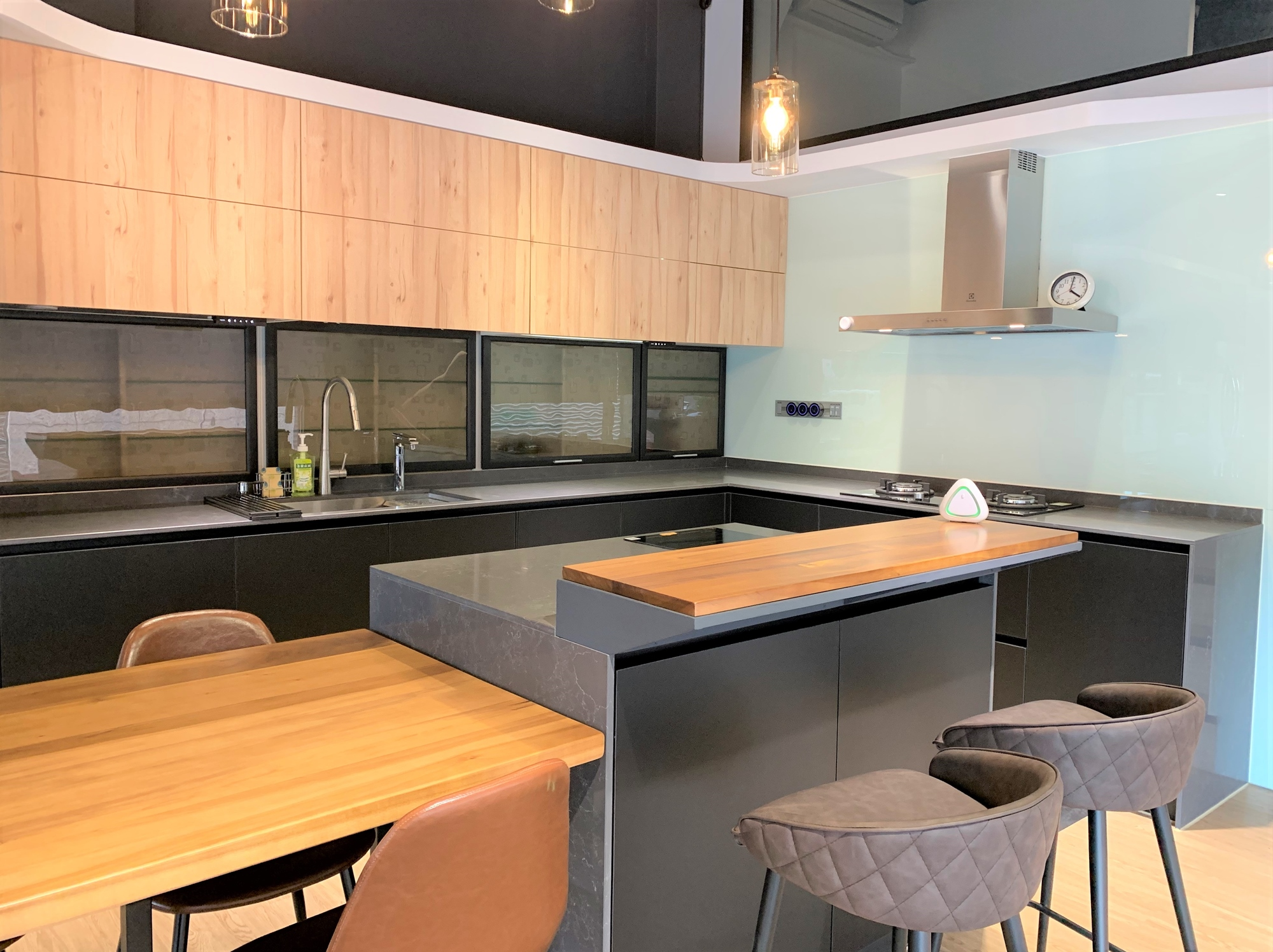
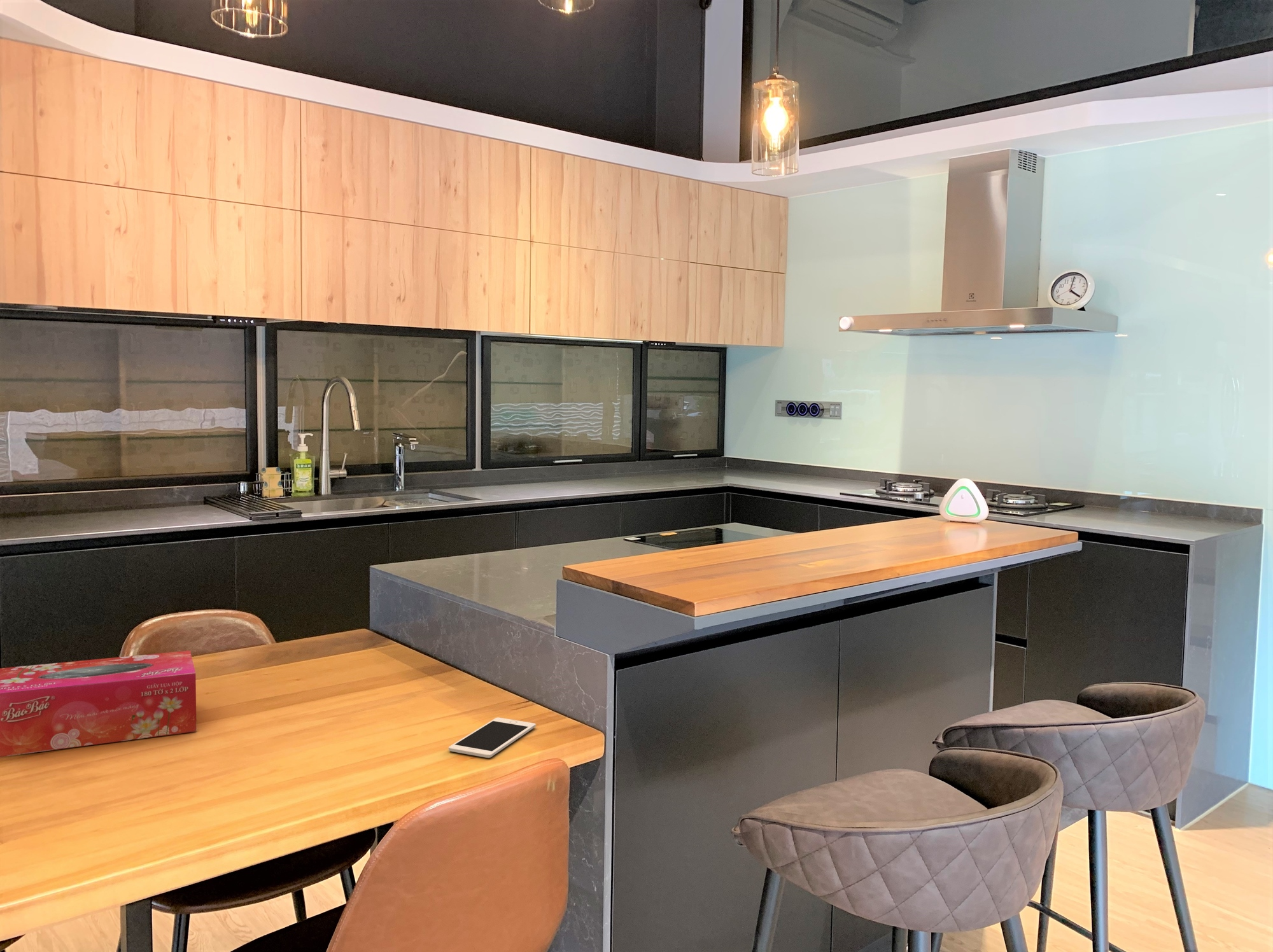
+ tissue box (97, 700)
+ cell phone (493, 736)
